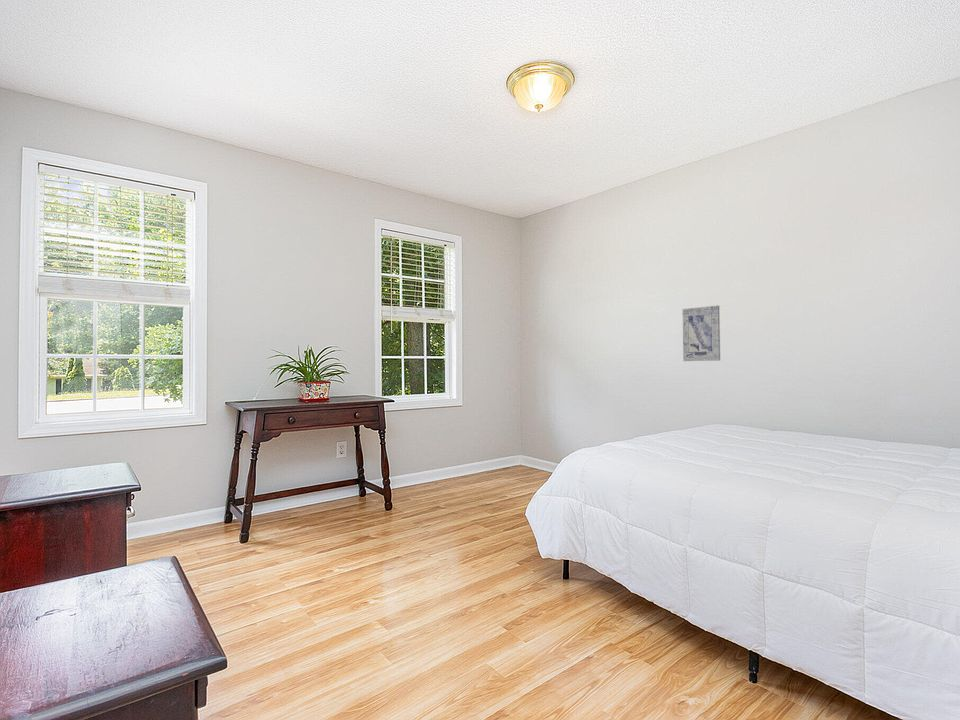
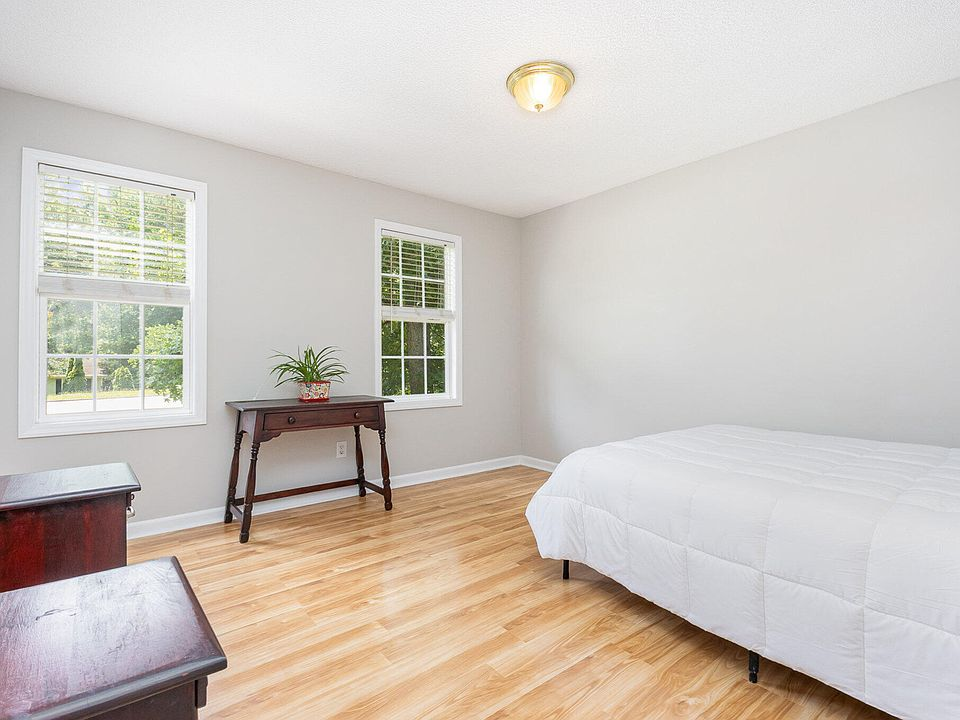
- wall art (700, 334)
